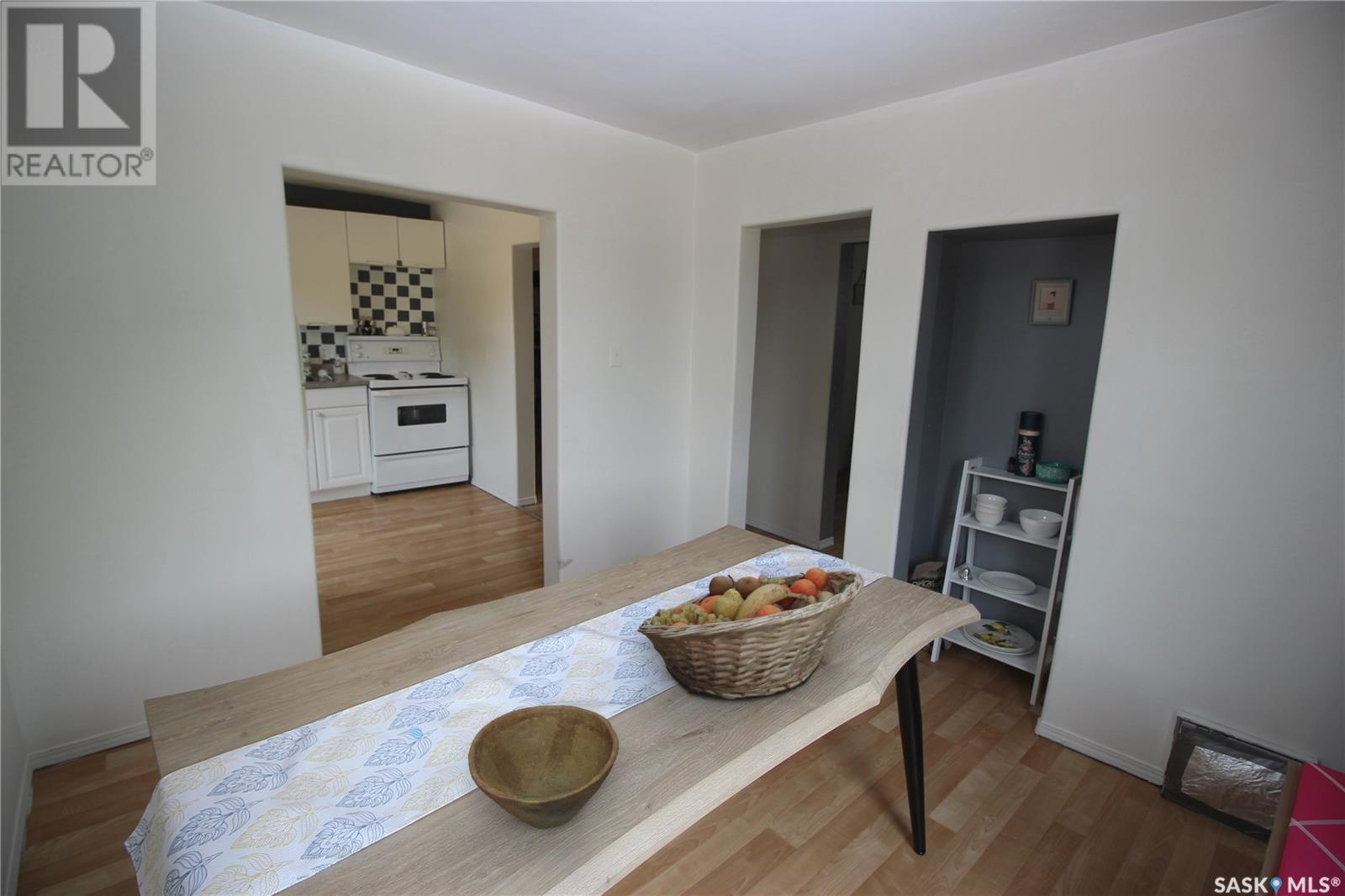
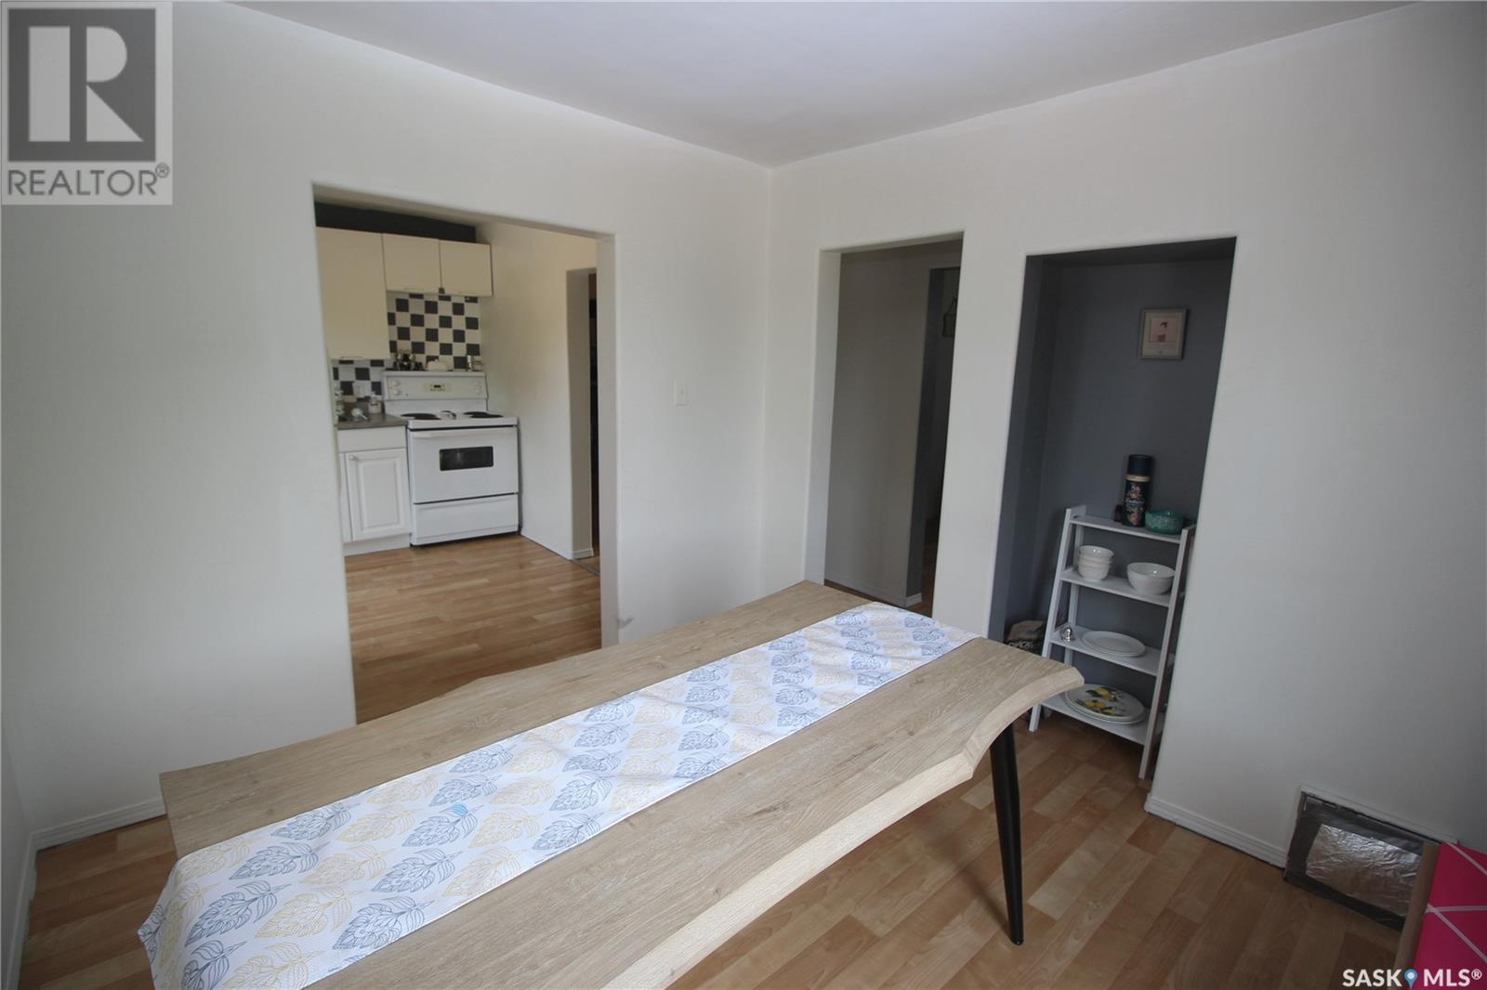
- bowl (544, 774)
- fruit basket (753, 619)
